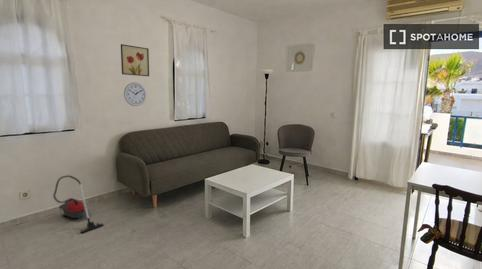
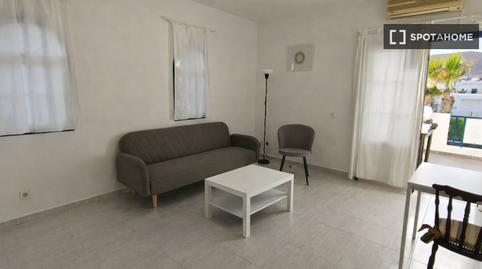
- wall clock (135, 94)
- vacuum cleaner (72, 198)
- wall art (135, 61)
